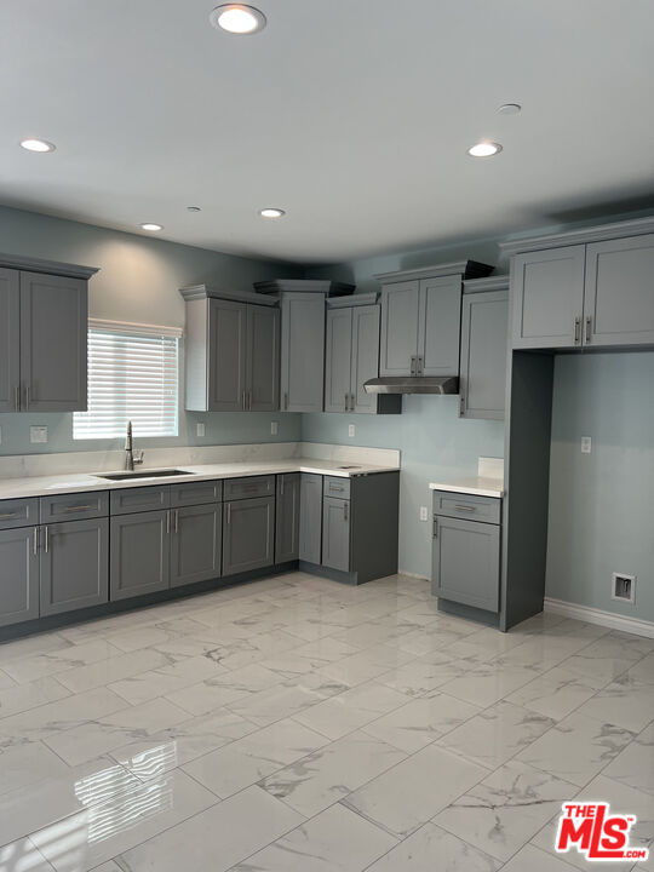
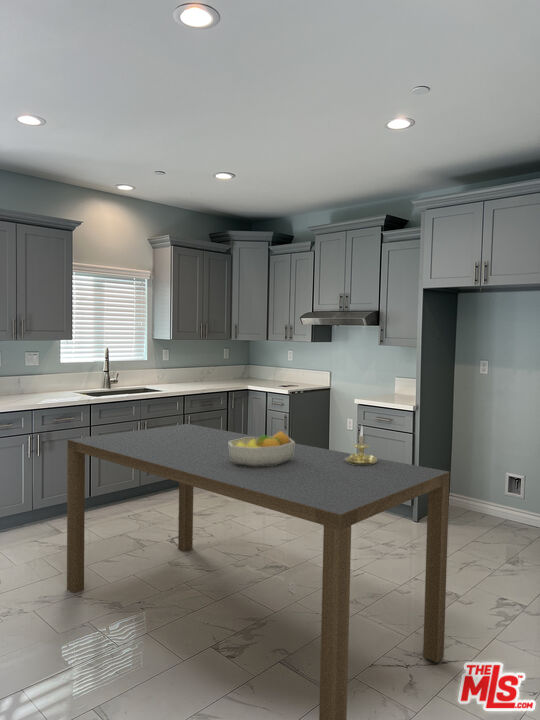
+ candle holder (360, 443)
+ fruit bowl (261, 446)
+ dining table (247, 502)
